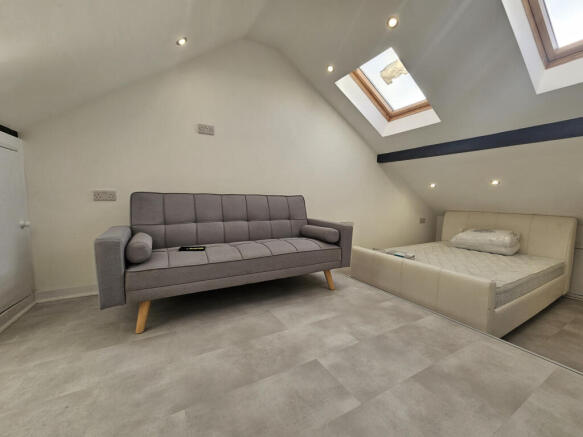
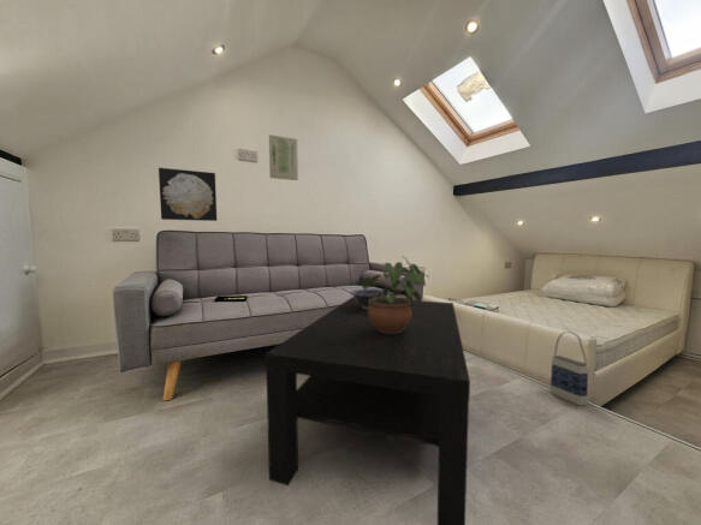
+ bag (569, 364)
+ potted plant (396, 293)
+ wall art (283, 157)
+ wall art (189, 195)
+ decorative bowl (370, 298)
+ coffee table (385, 368)
